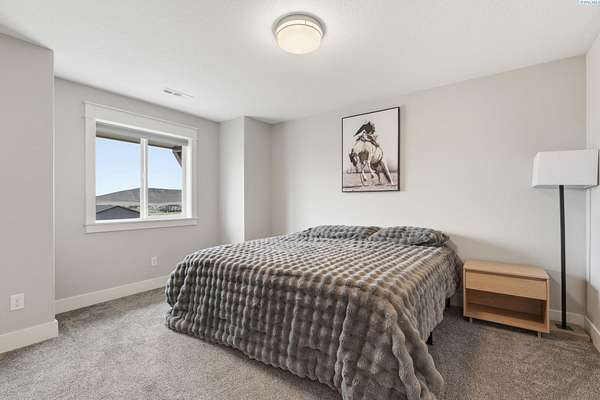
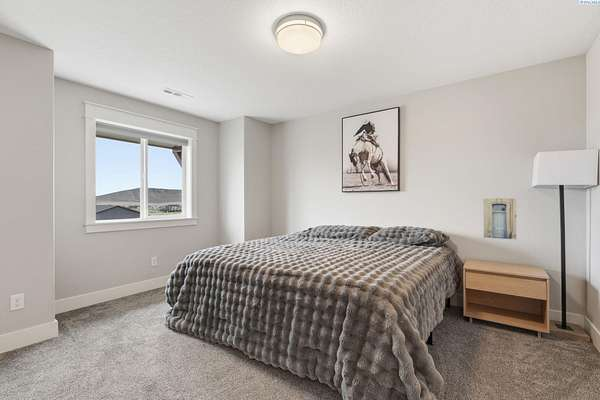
+ wall art (499, 218)
